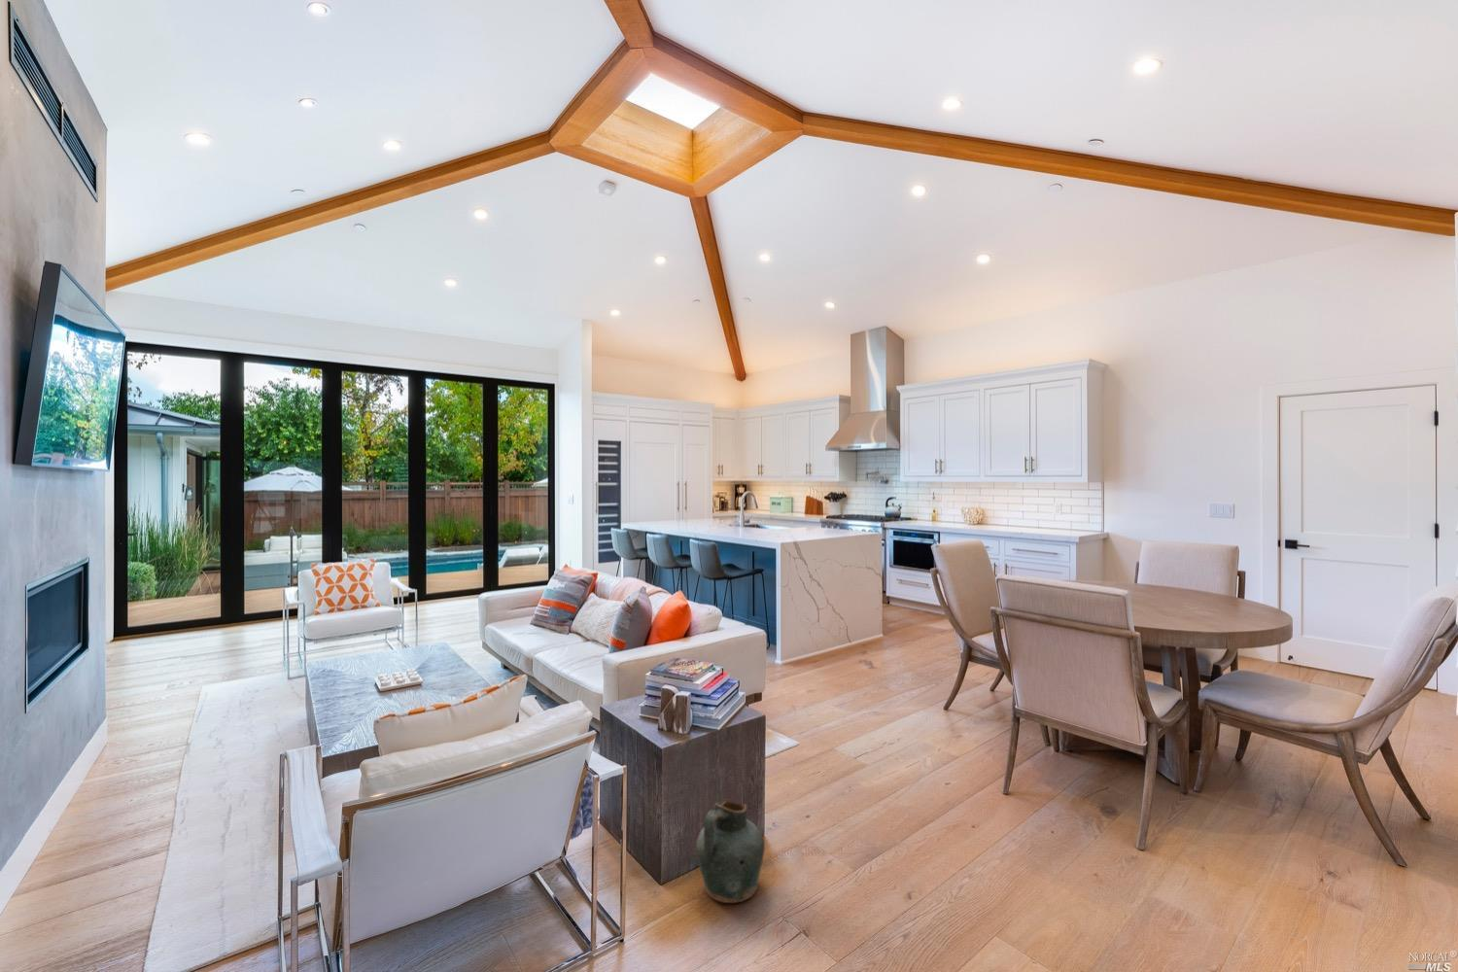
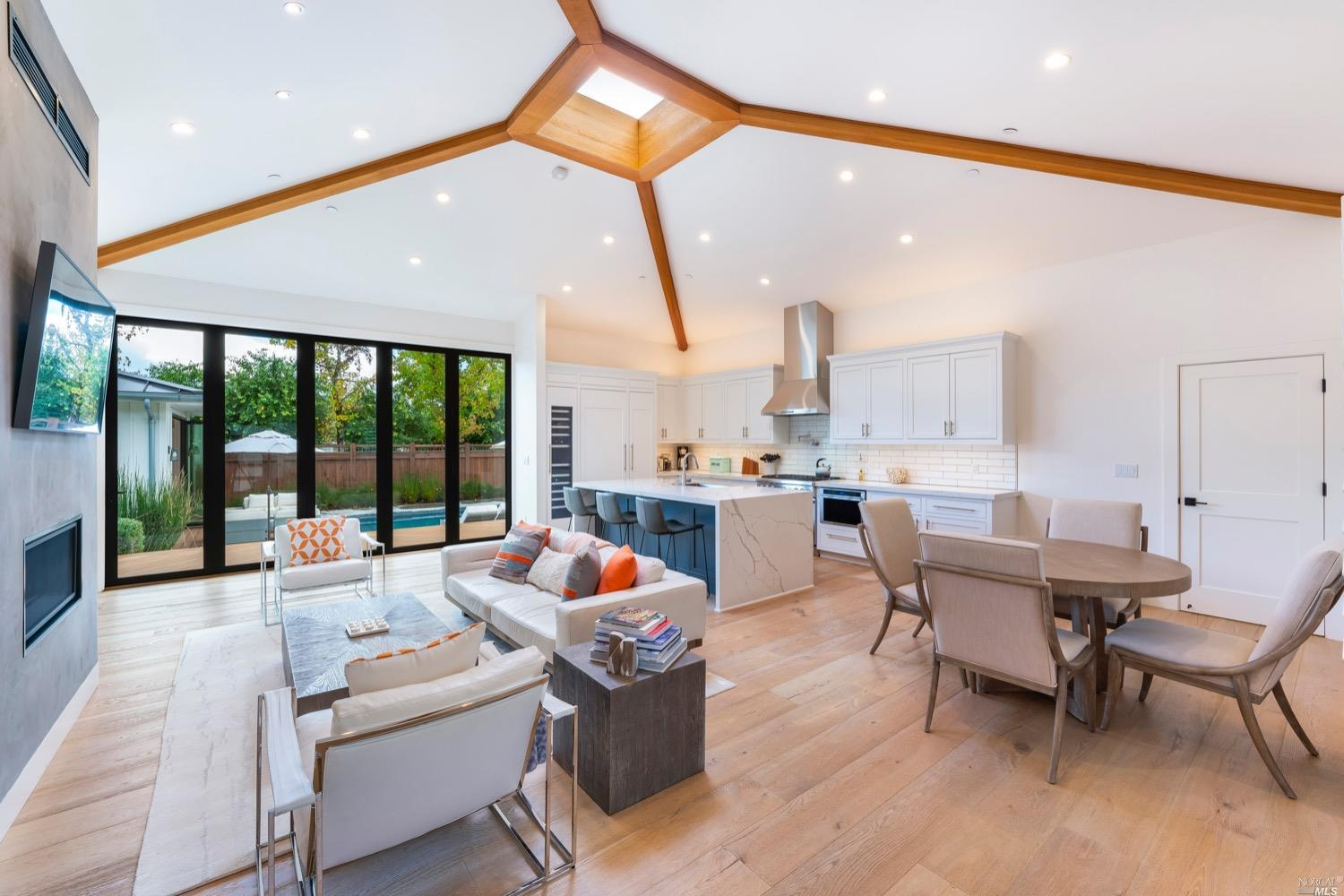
- ceramic jug (730, 843)
